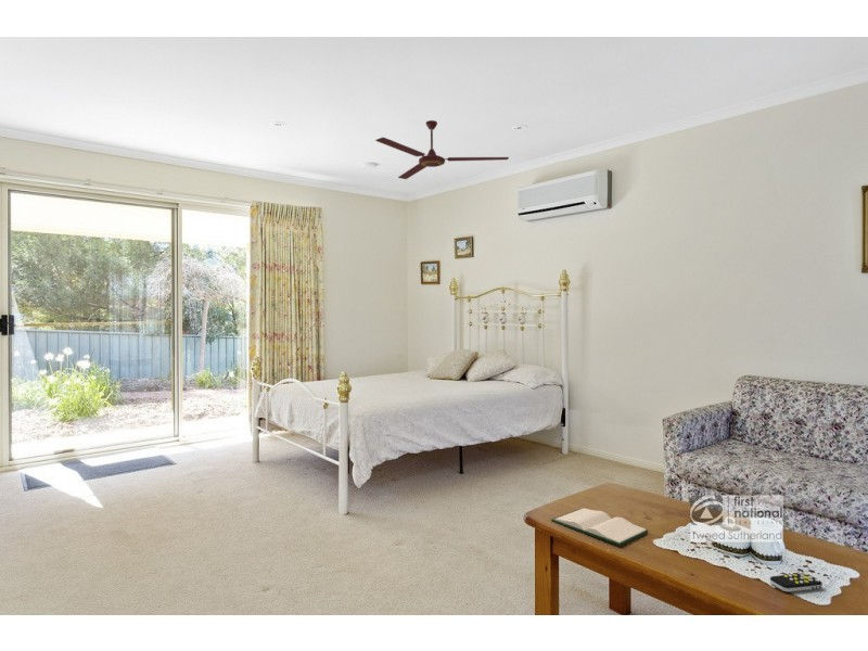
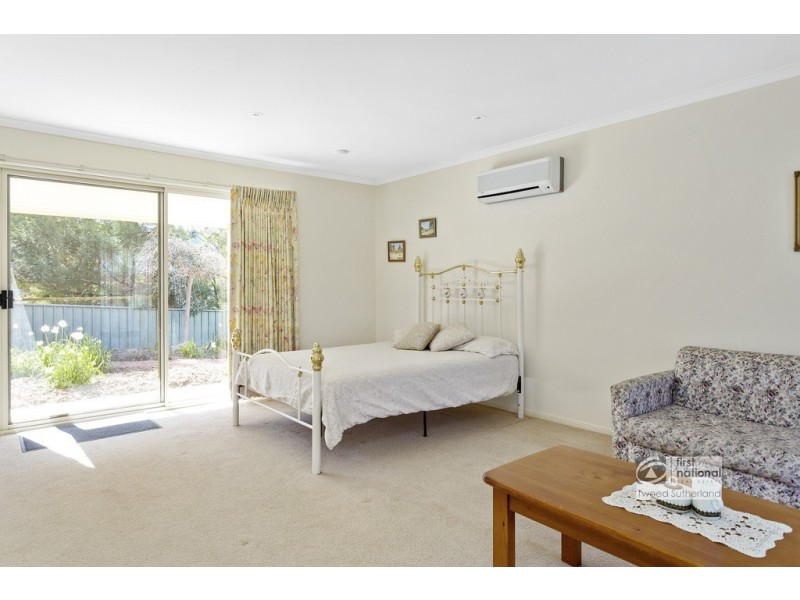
- remote control (795, 582)
- ceiling fan (434, 151)
- hardback book (598, 523)
